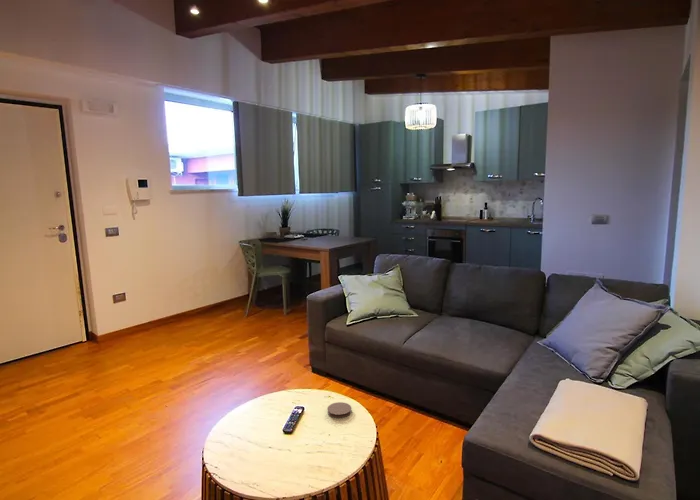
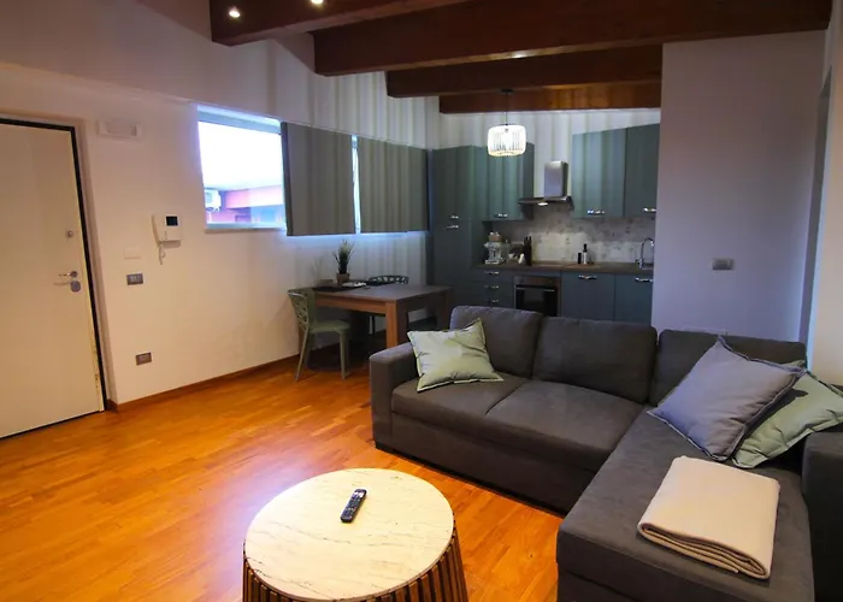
- coaster (339, 409)
